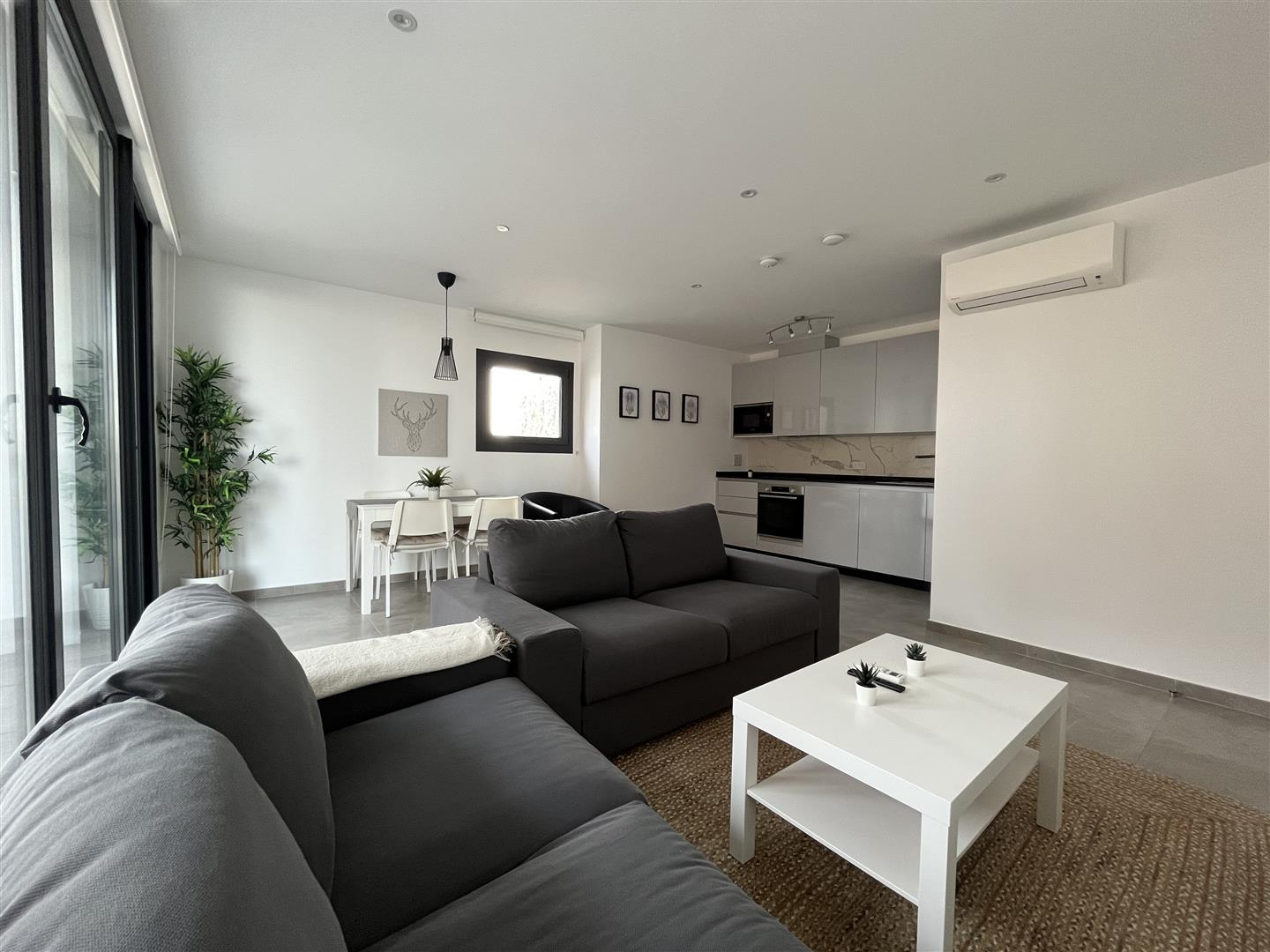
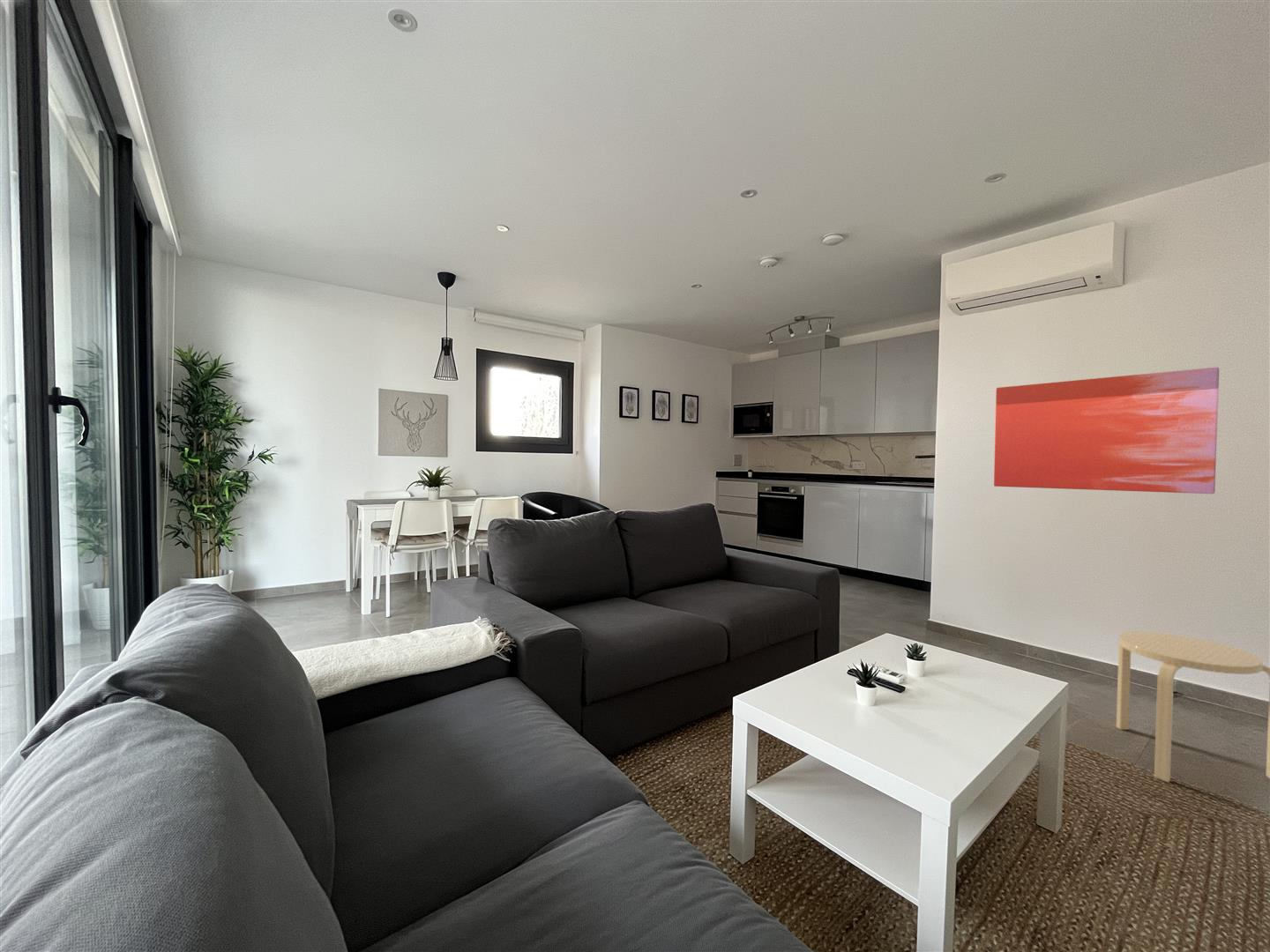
+ stool (1172, 705)
+ wall art (1092, 434)
